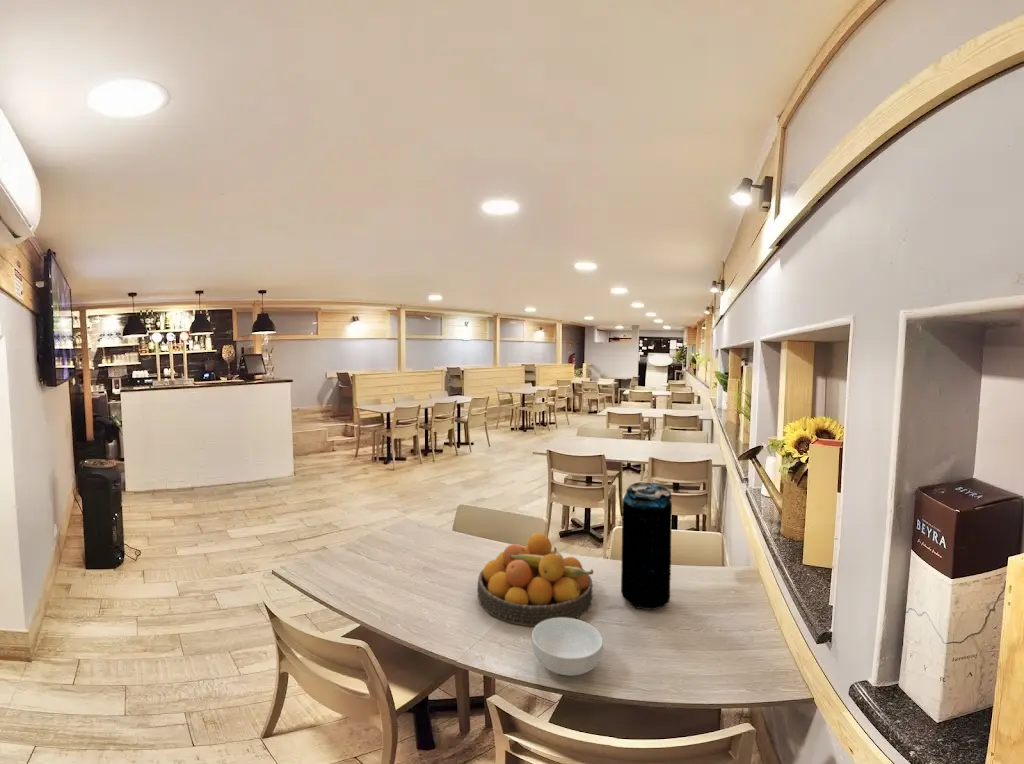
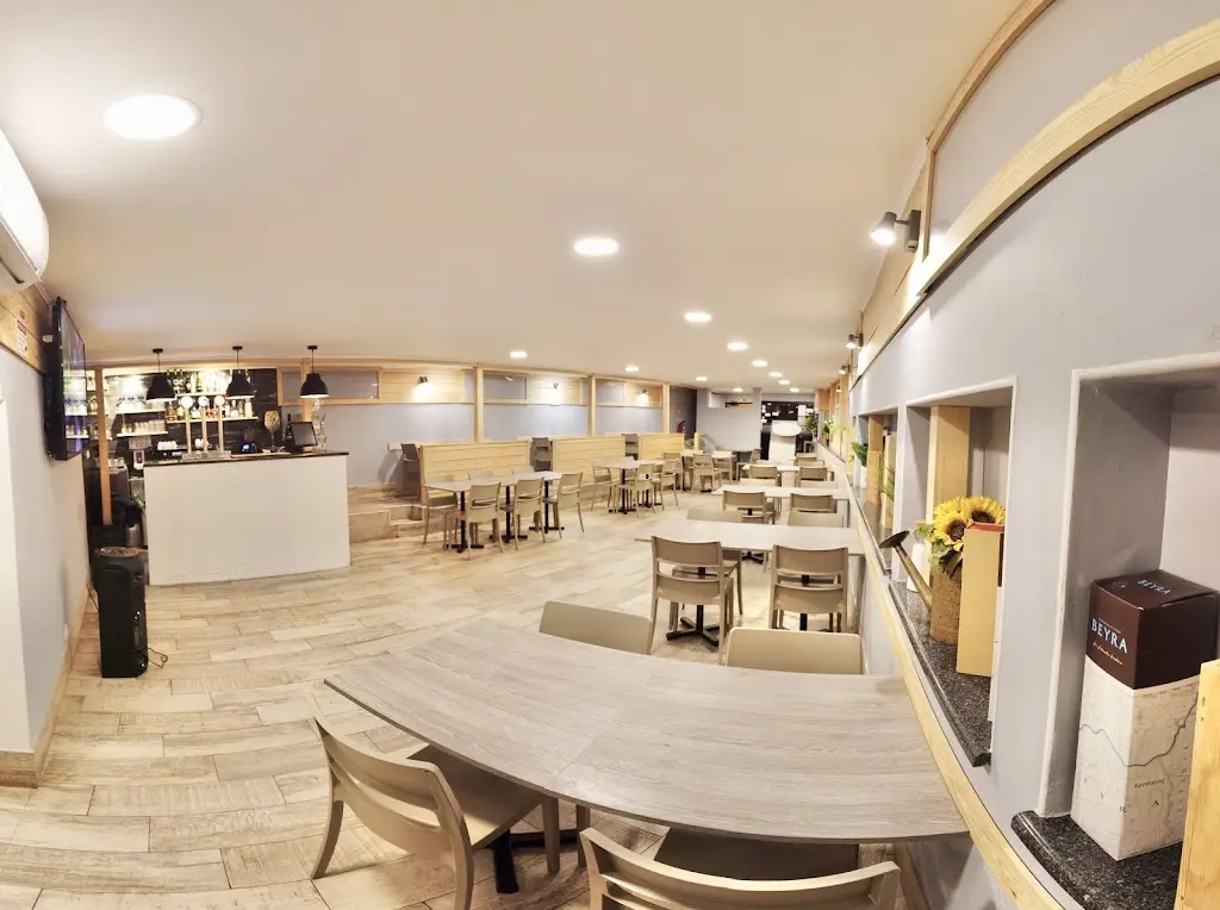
- cereal bowl (566, 650)
- fruit bowl (534, 570)
- beverage can (646, 542)
